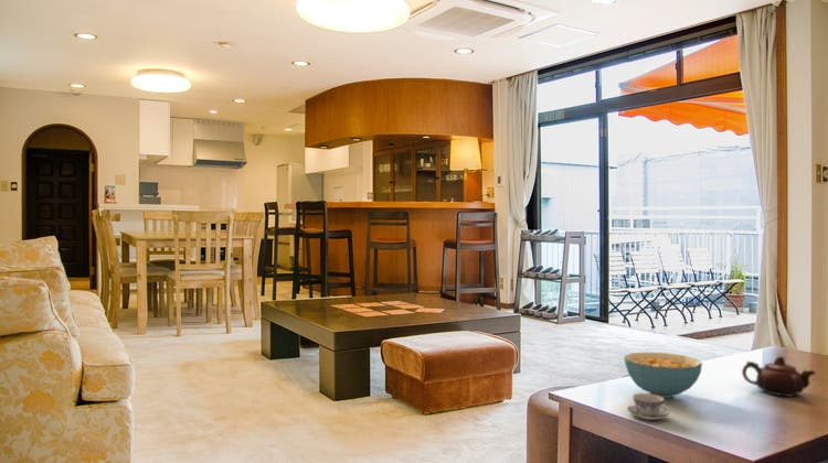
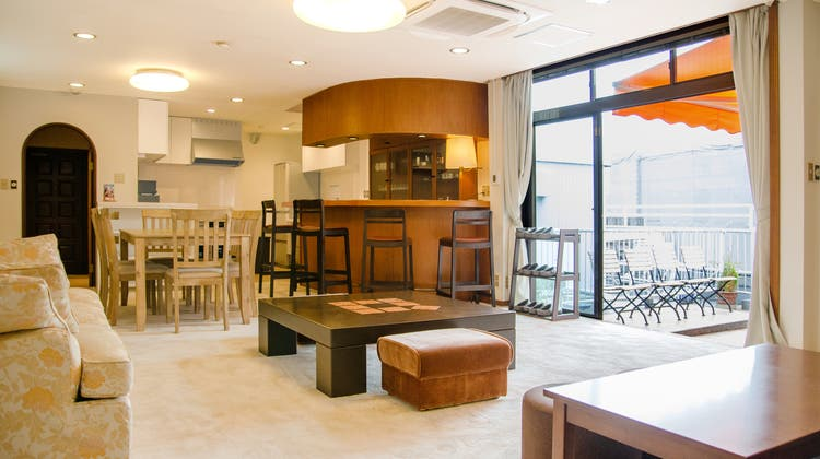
- teapot (777, 374)
- cereal bowl (661, 377)
- chinaware (648, 407)
